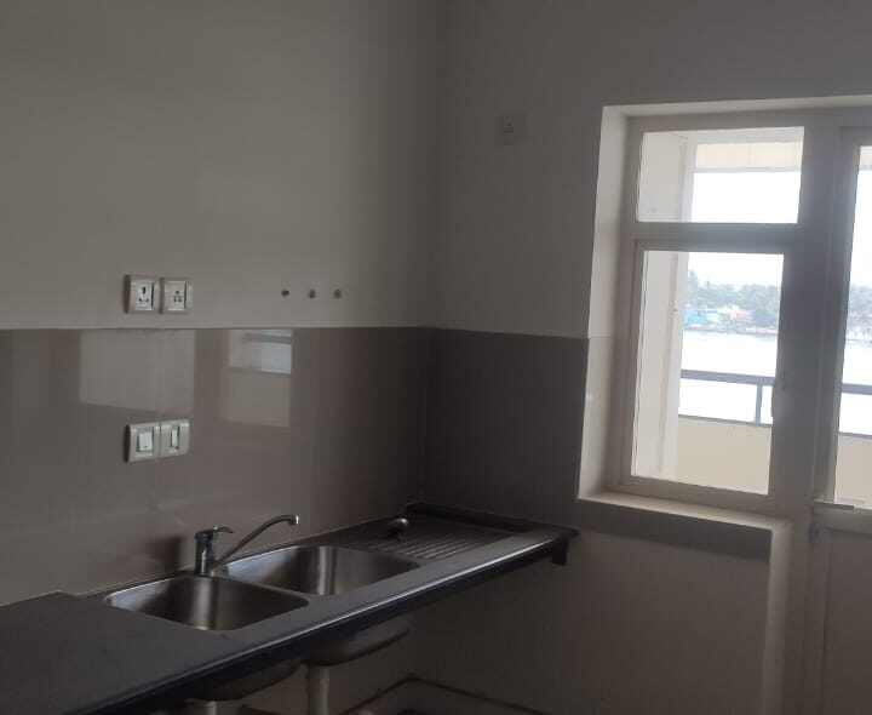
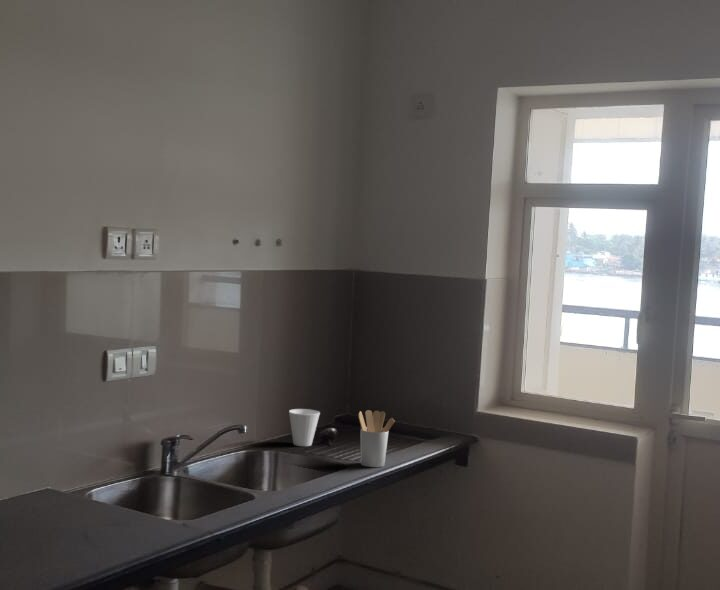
+ utensil holder (373, 437)
+ cup (303, 428)
